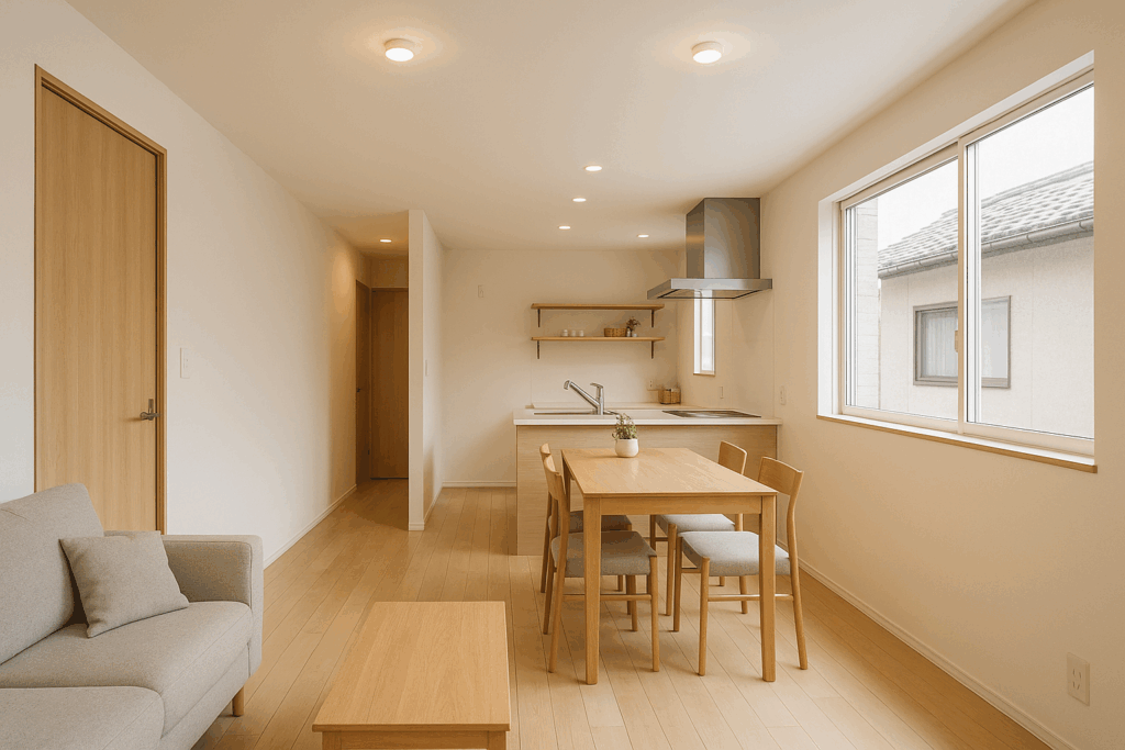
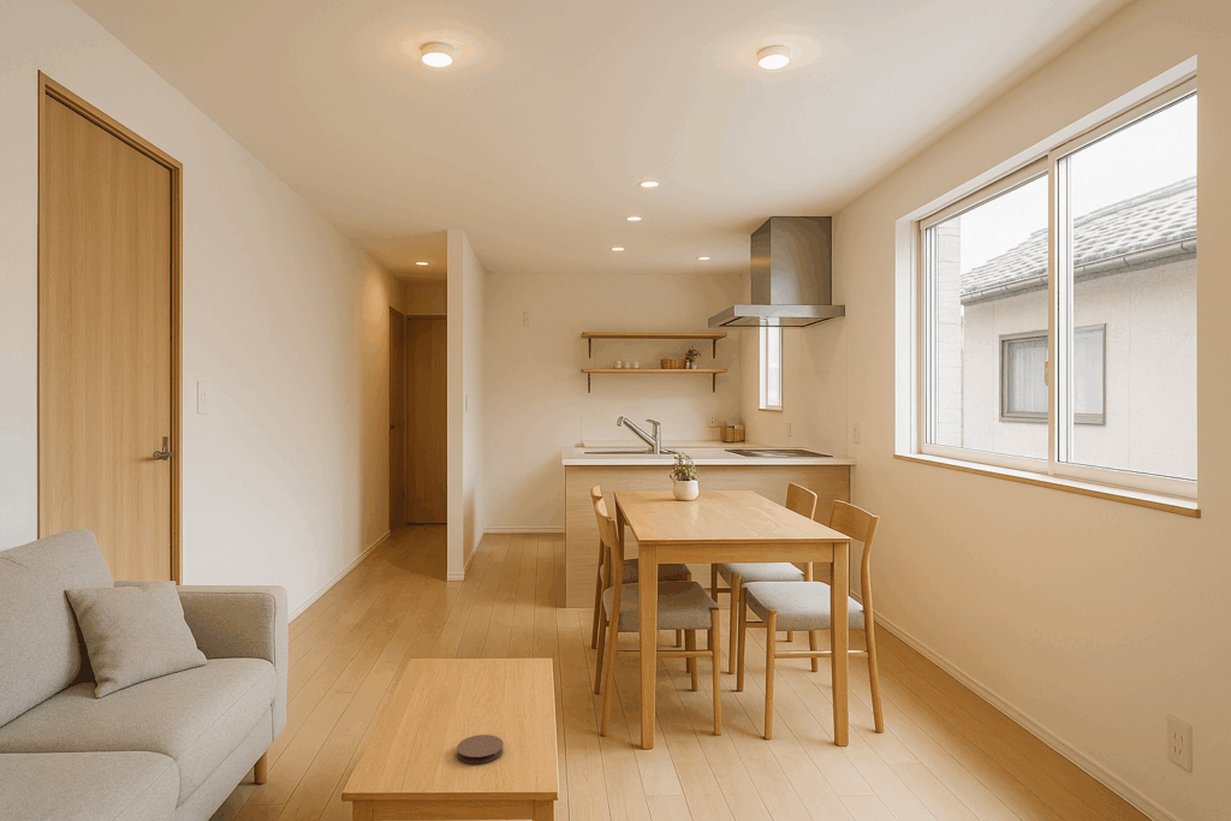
+ coaster (480, 748)
